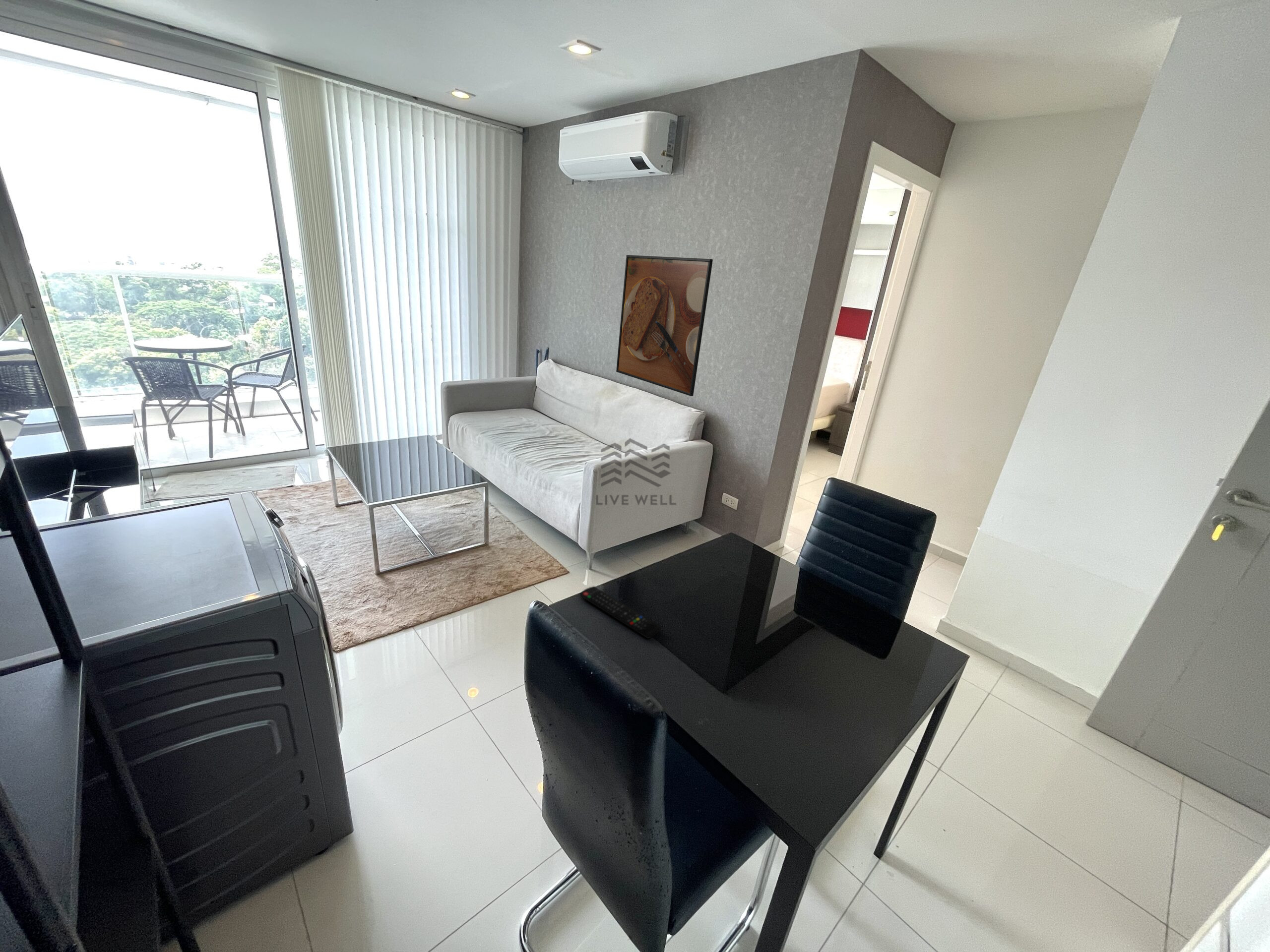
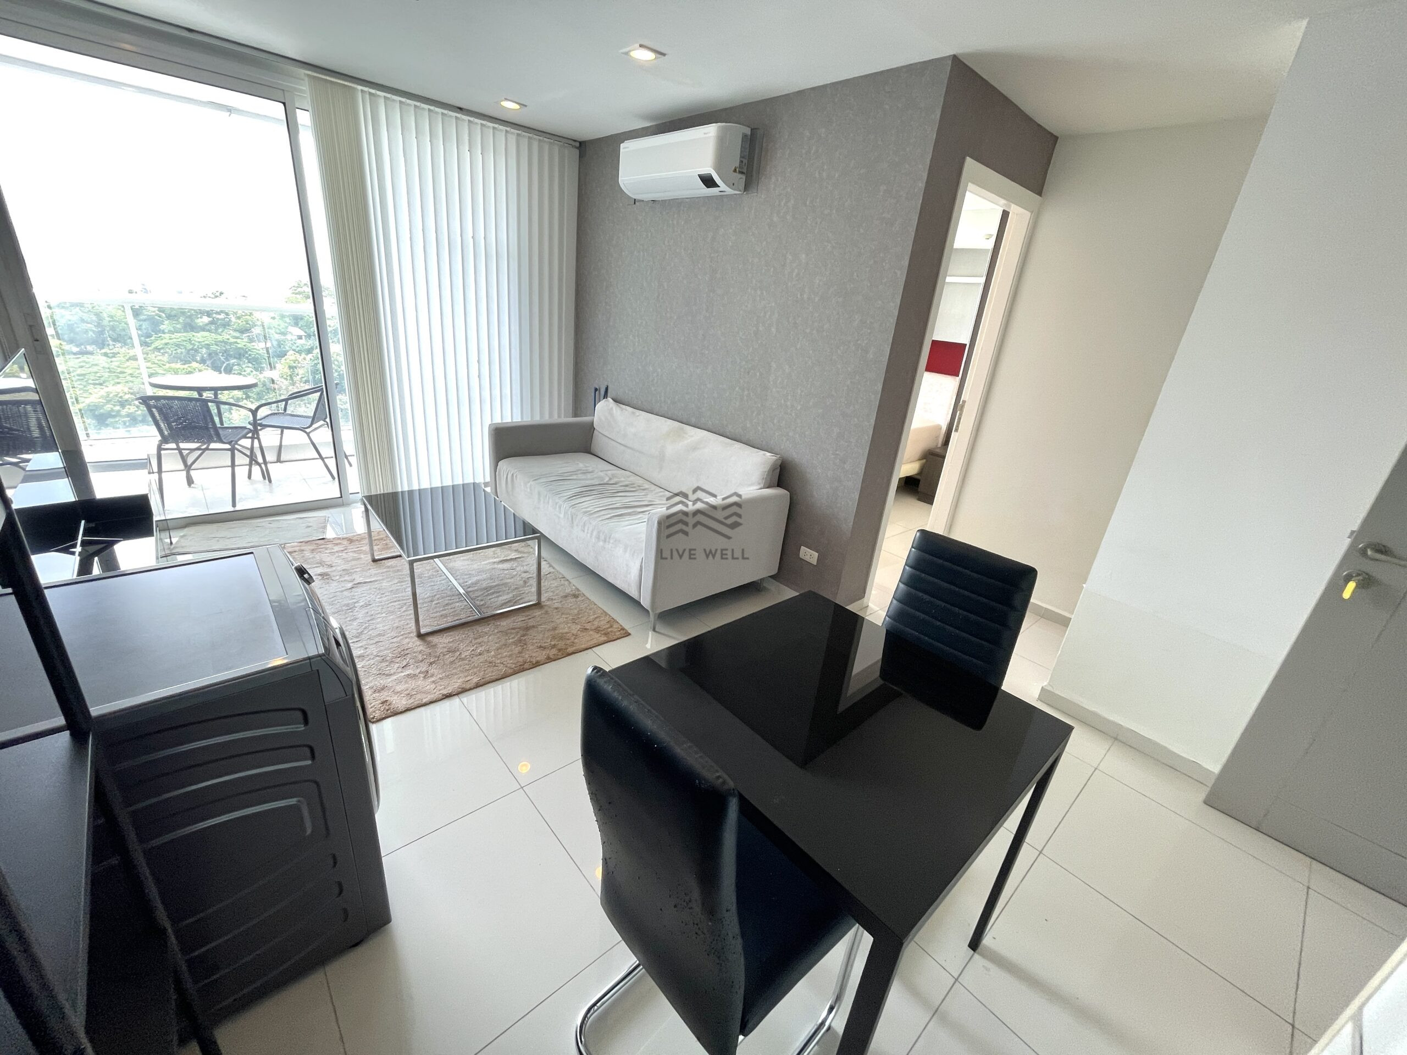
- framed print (658, 322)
- remote control (618, 611)
